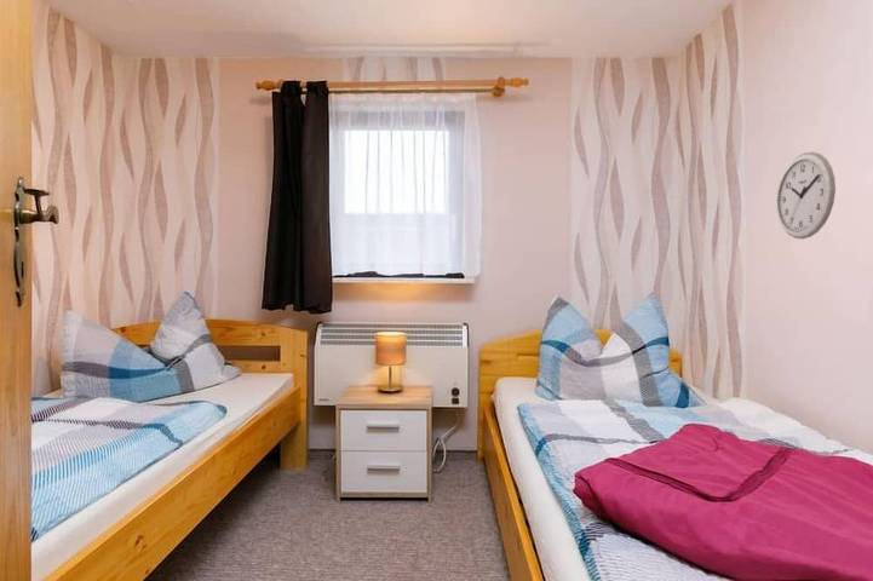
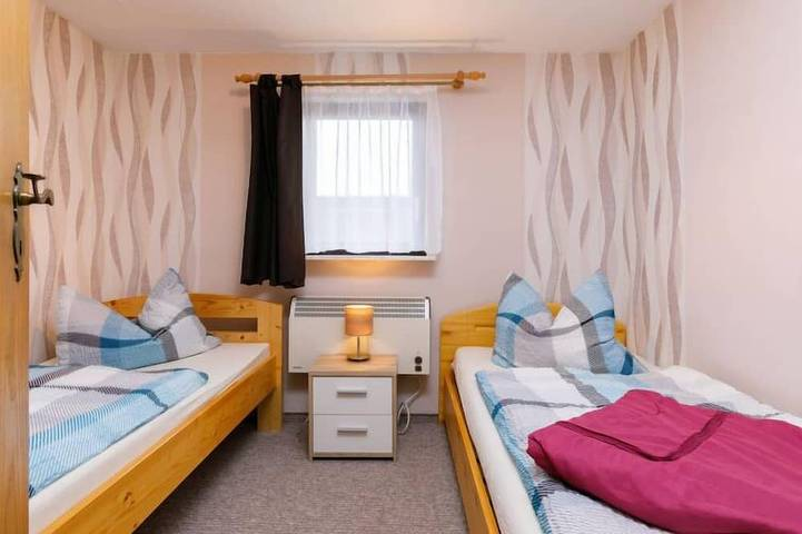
- wall clock (802, 196)
